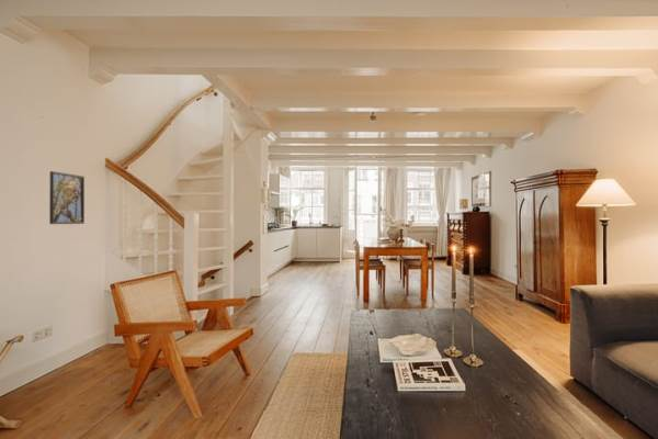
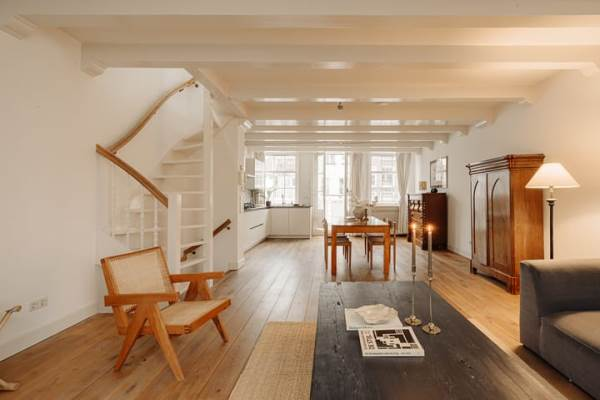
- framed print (68, 199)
